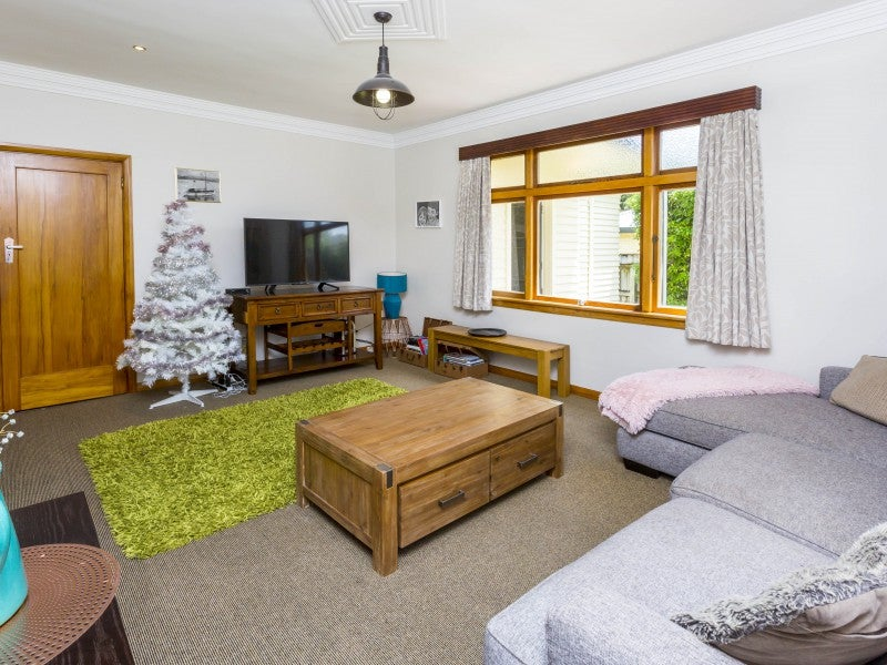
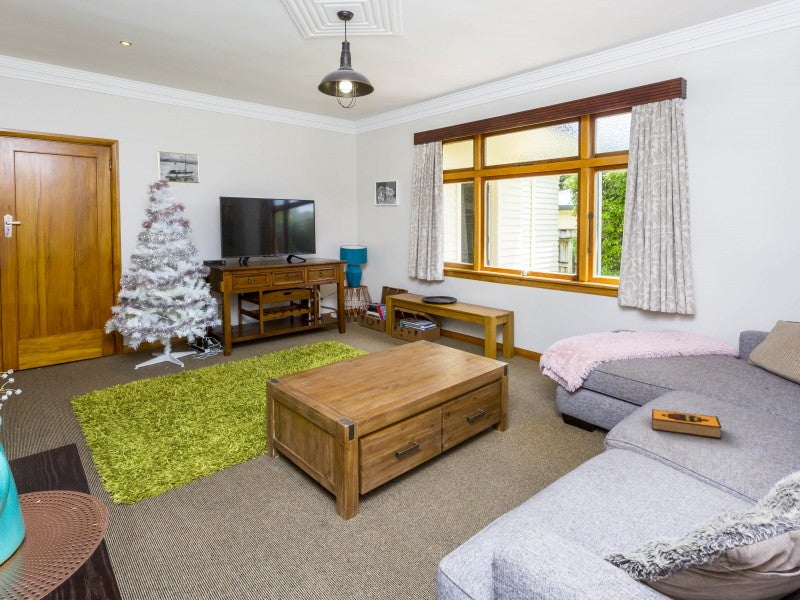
+ hardback book (684, 422)
